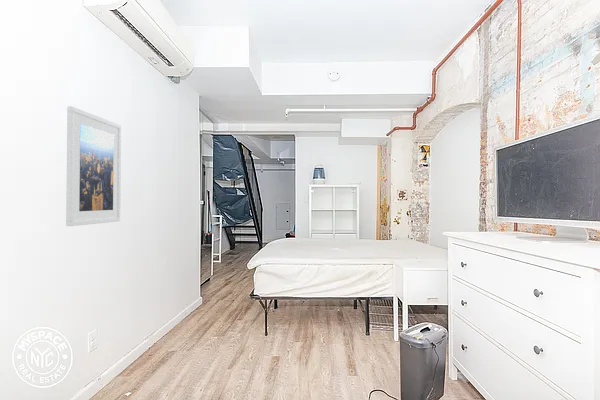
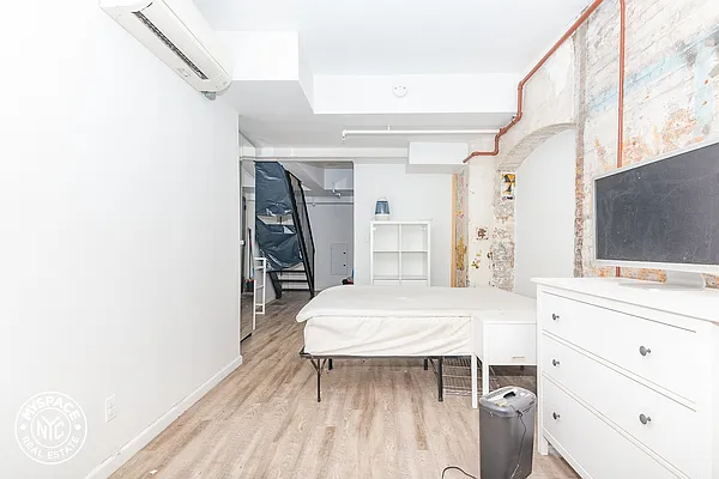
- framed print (96, 170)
